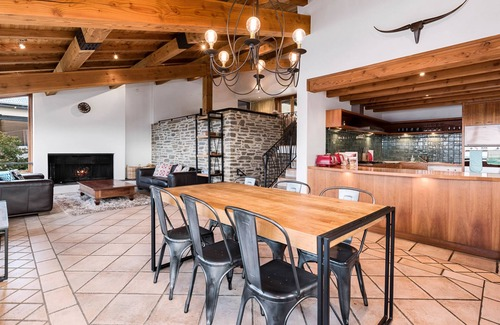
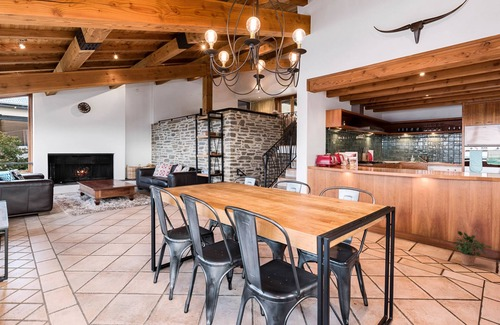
+ potted plant (471, 248)
